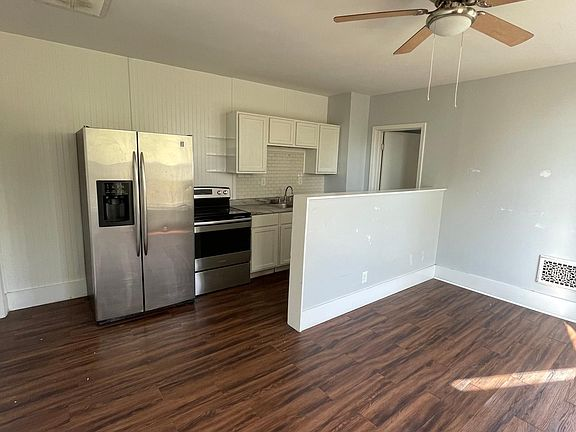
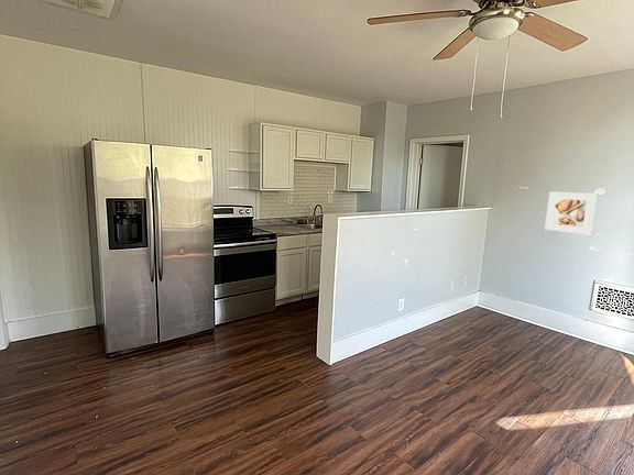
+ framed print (569, 212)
